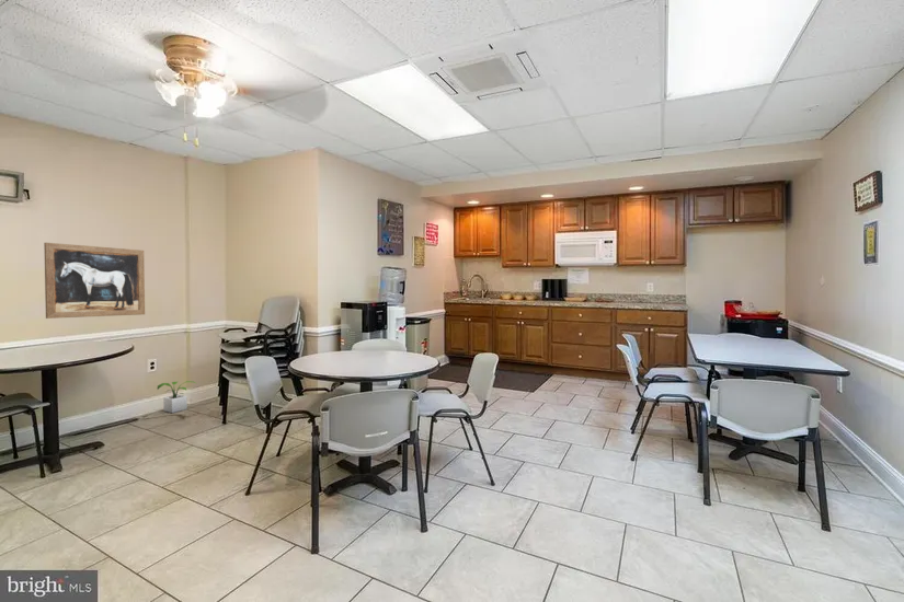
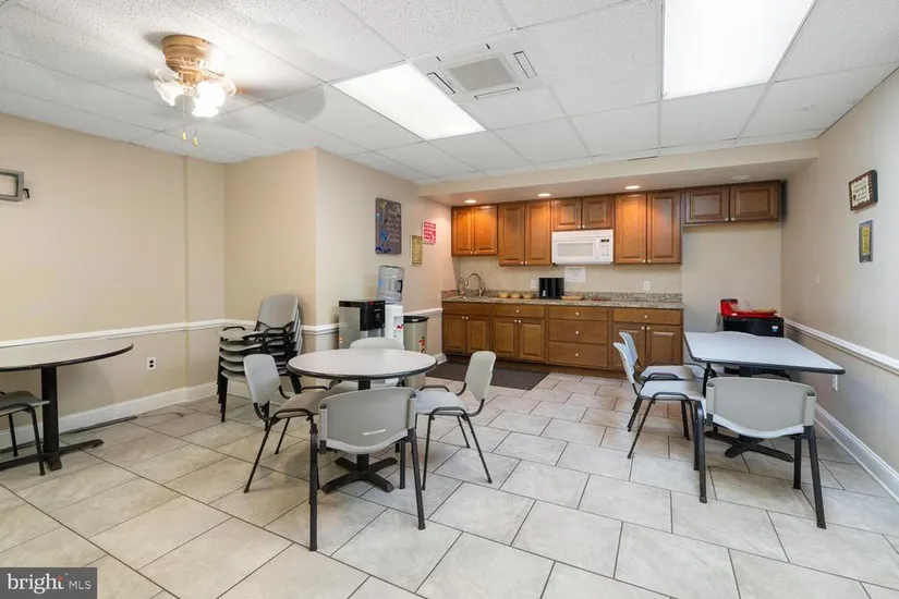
- potted plant (173, 395)
- wall art (99, 281)
